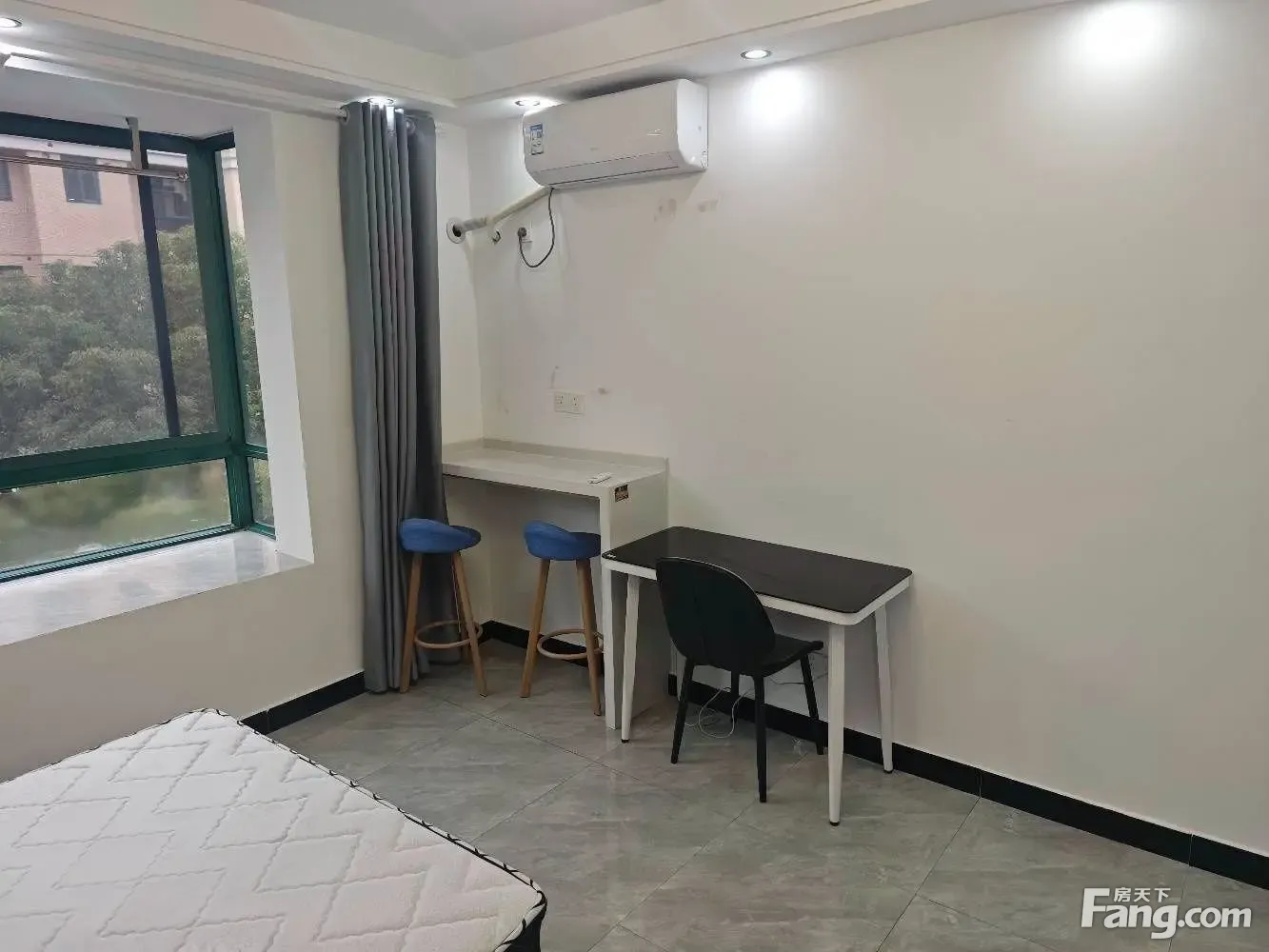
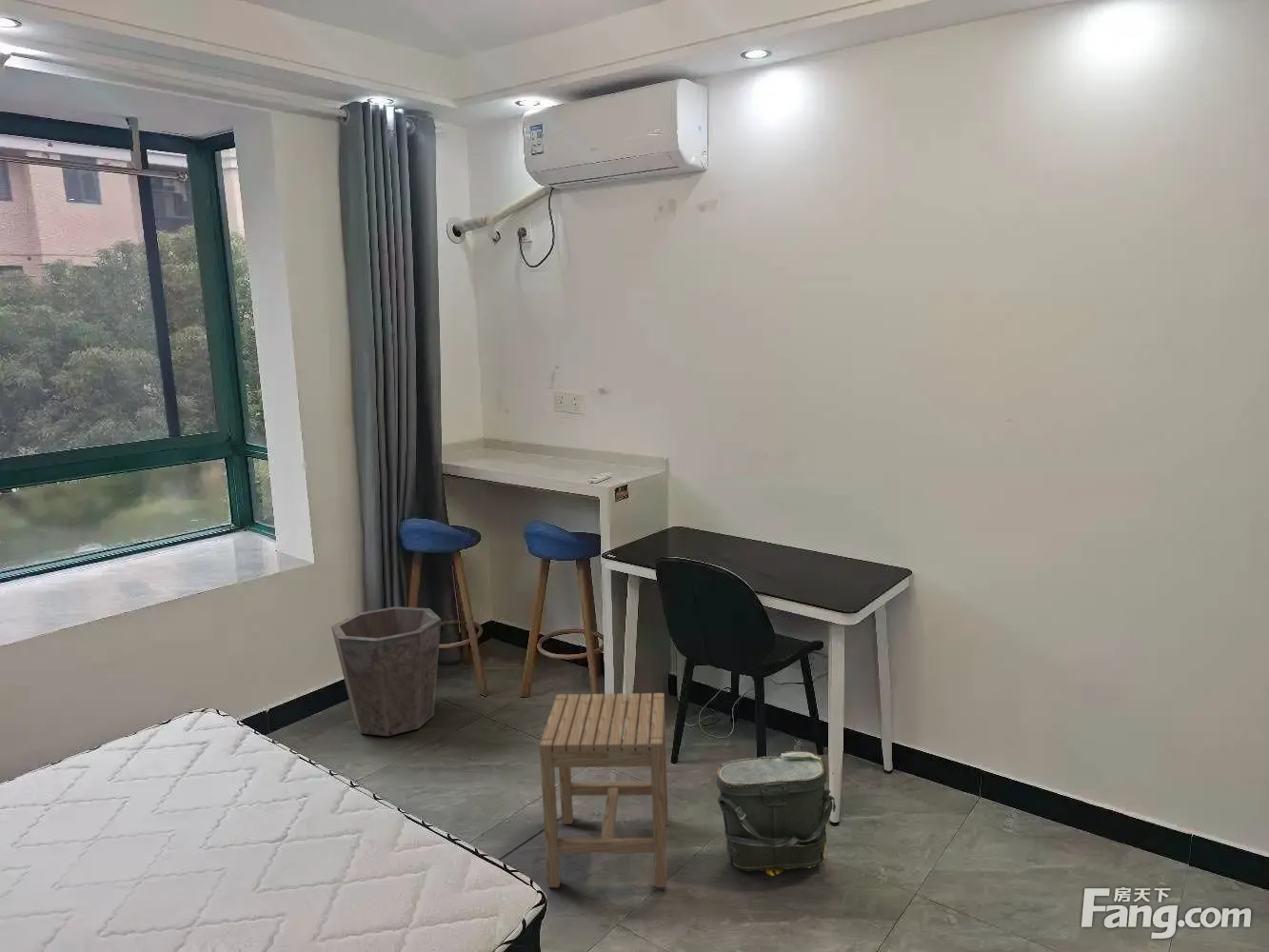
+ bag (775, 816)
+ waste bin (390, 670)
+ stool (608, 784)
